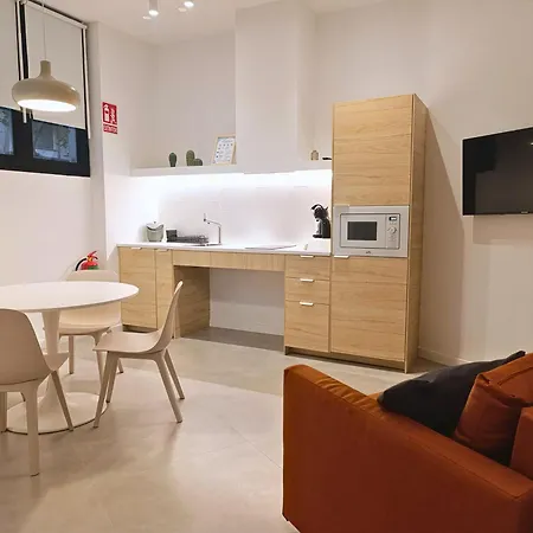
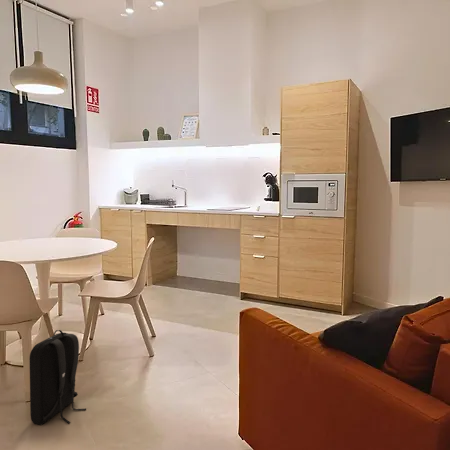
+ backpack (59, 372)
